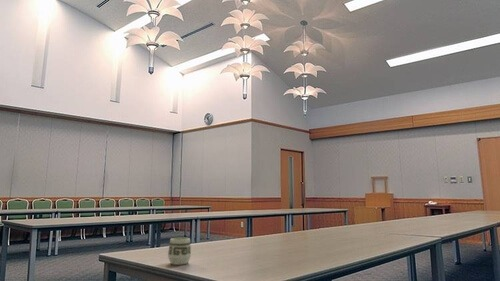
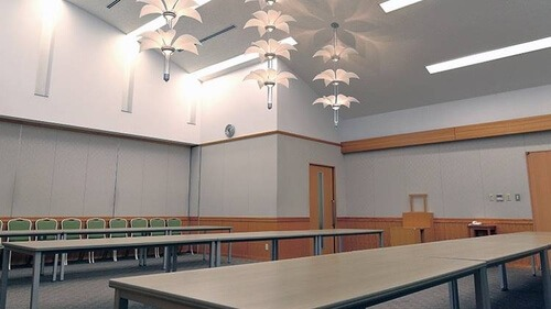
- cup (179, 250)
